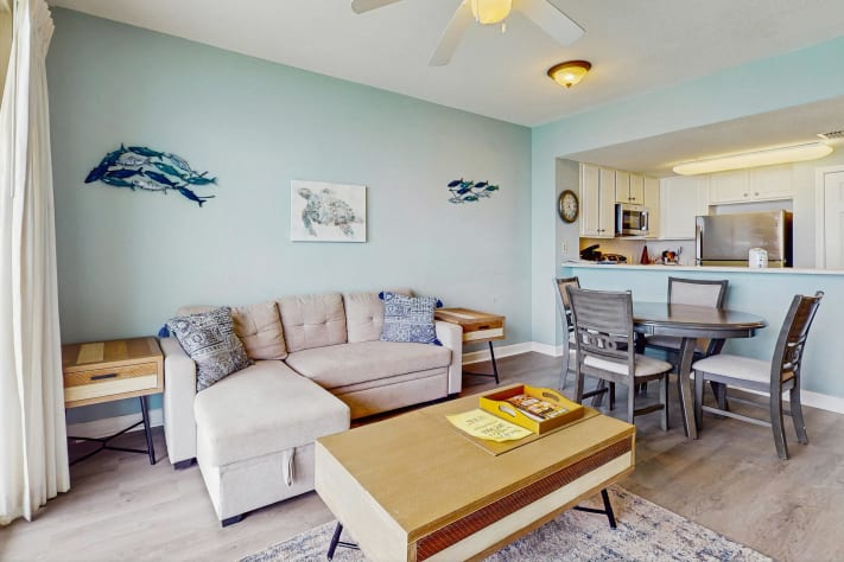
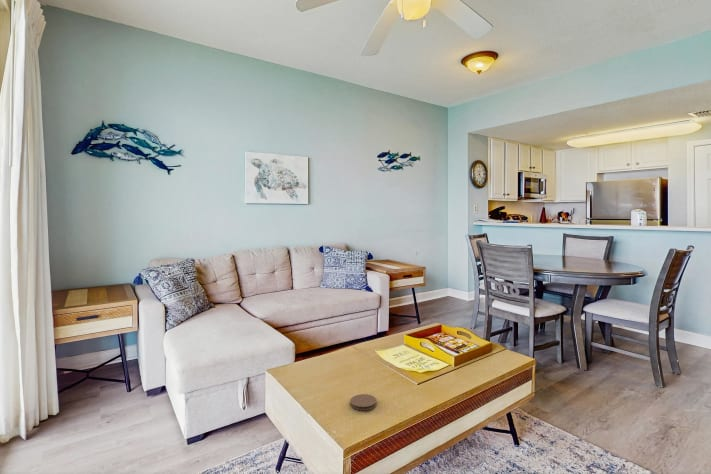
+ coaster (363, 402)
